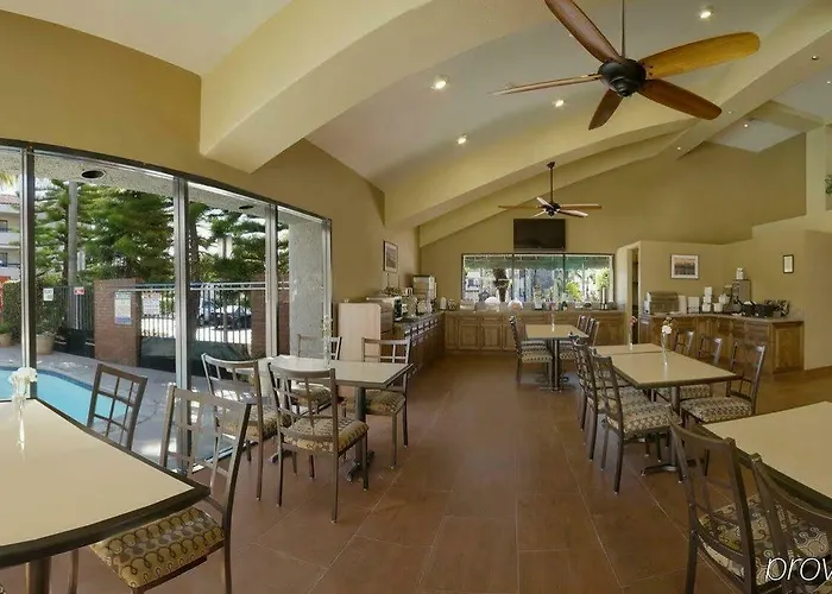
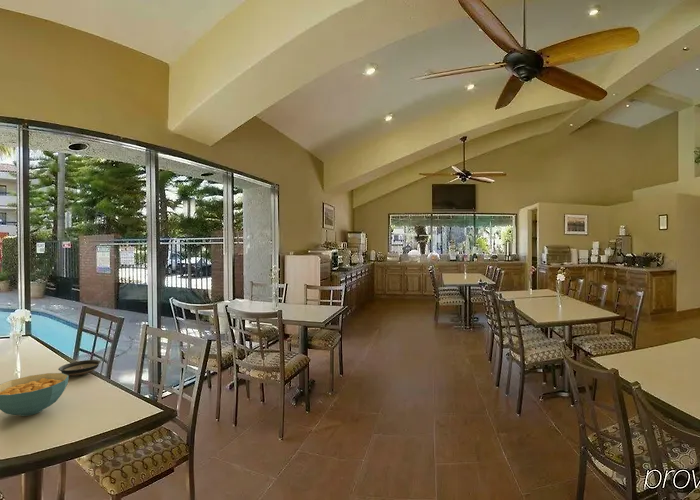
+ cereal bowl (31, 397)
+ saucer (80, 369)
